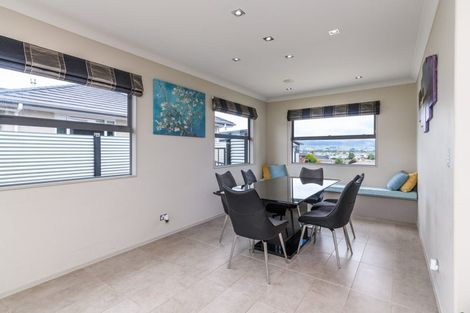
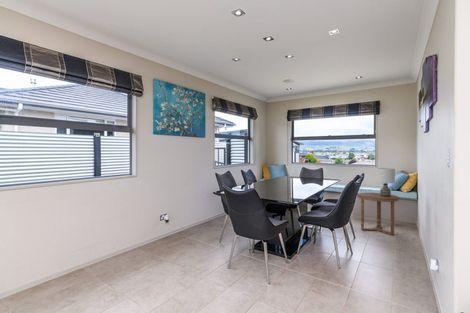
+ side table (377, 212)
+ lamp (385, 182)
